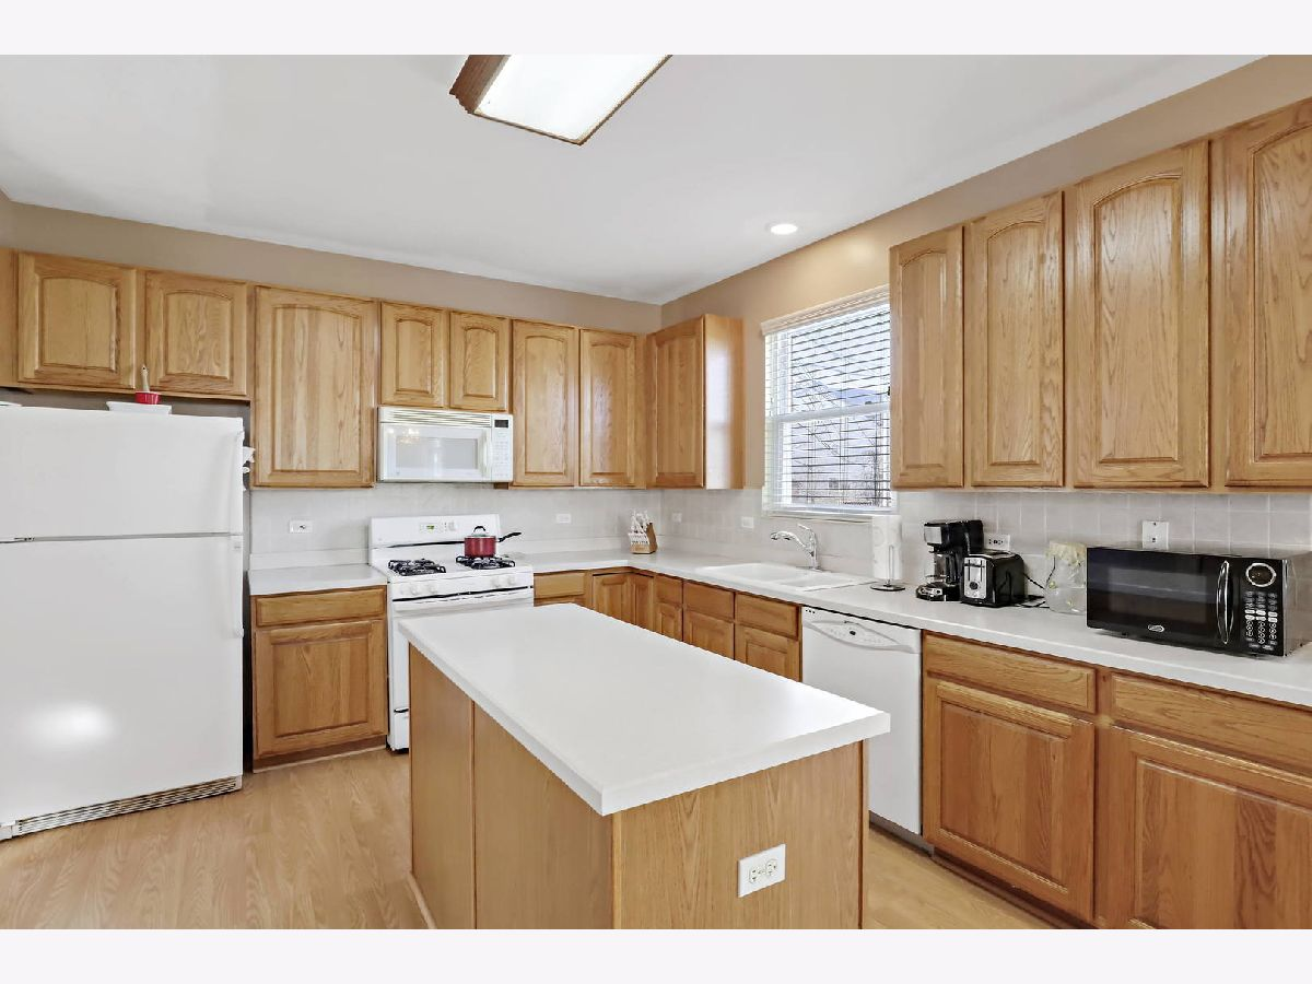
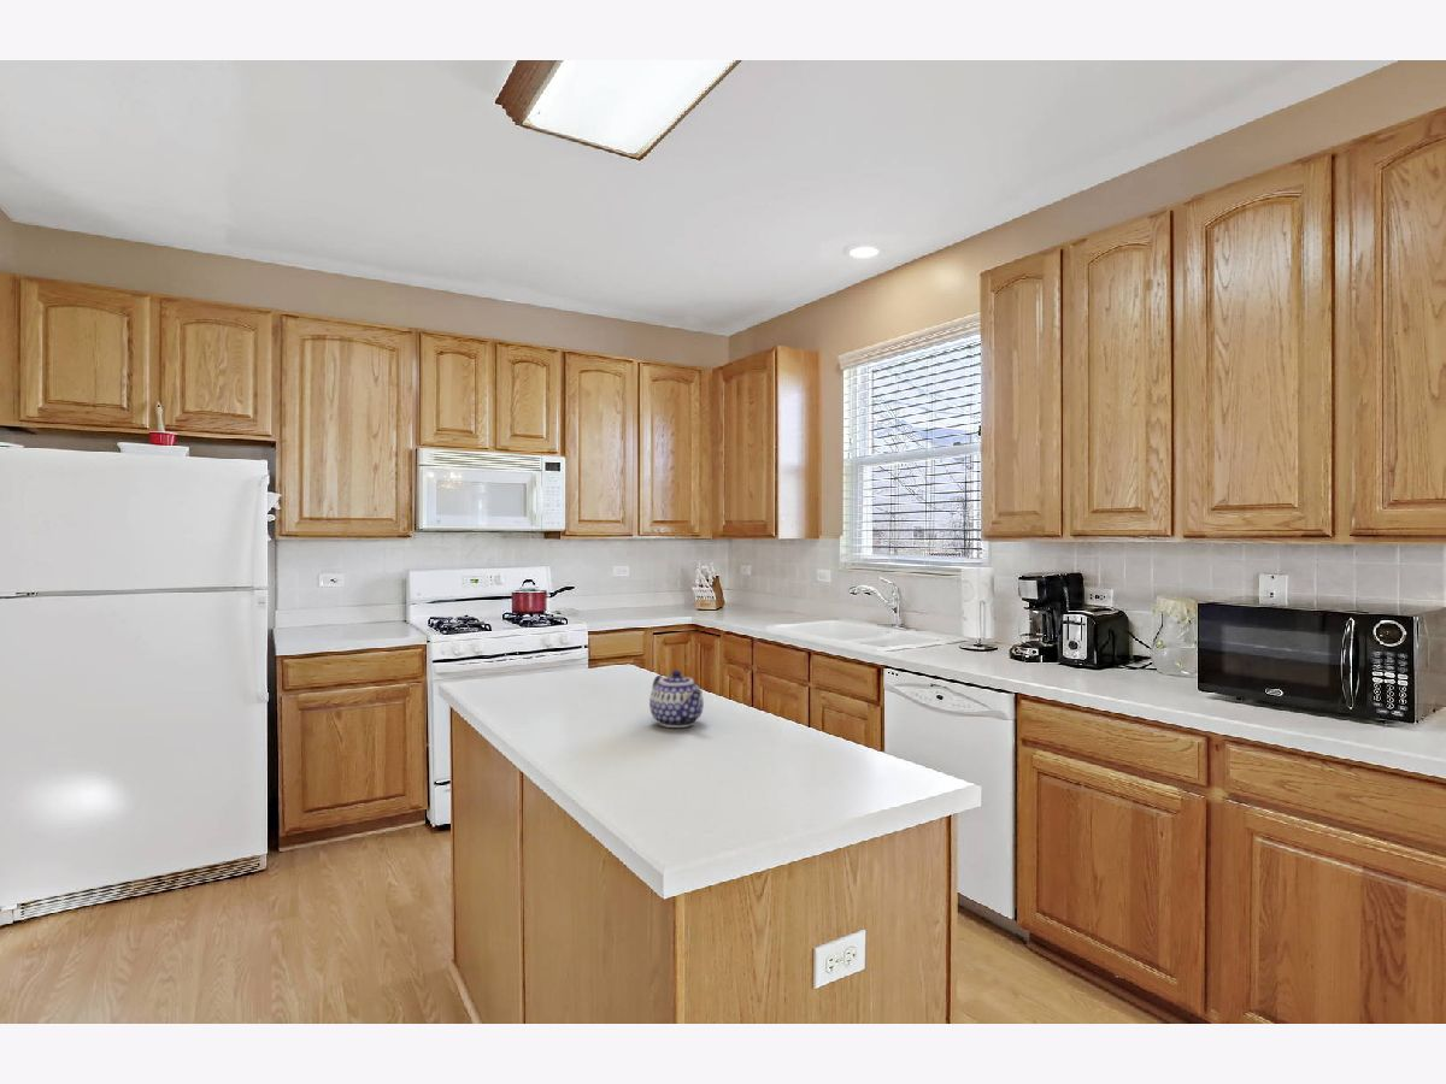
+ teapot (676, 696)
